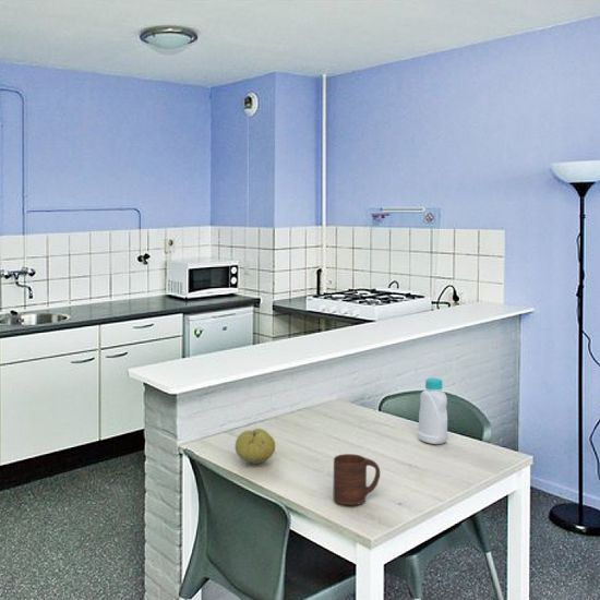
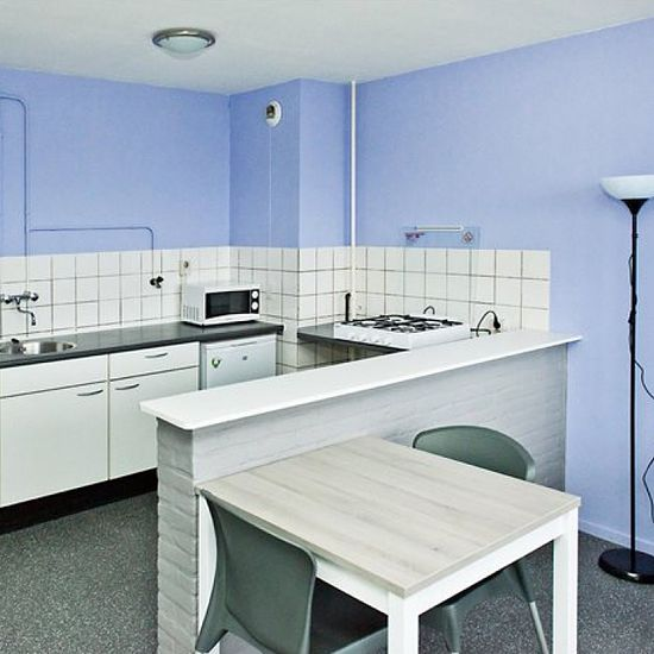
- bottle (433, 410)
- fruit (255, 446)
- cup (353, 478)
